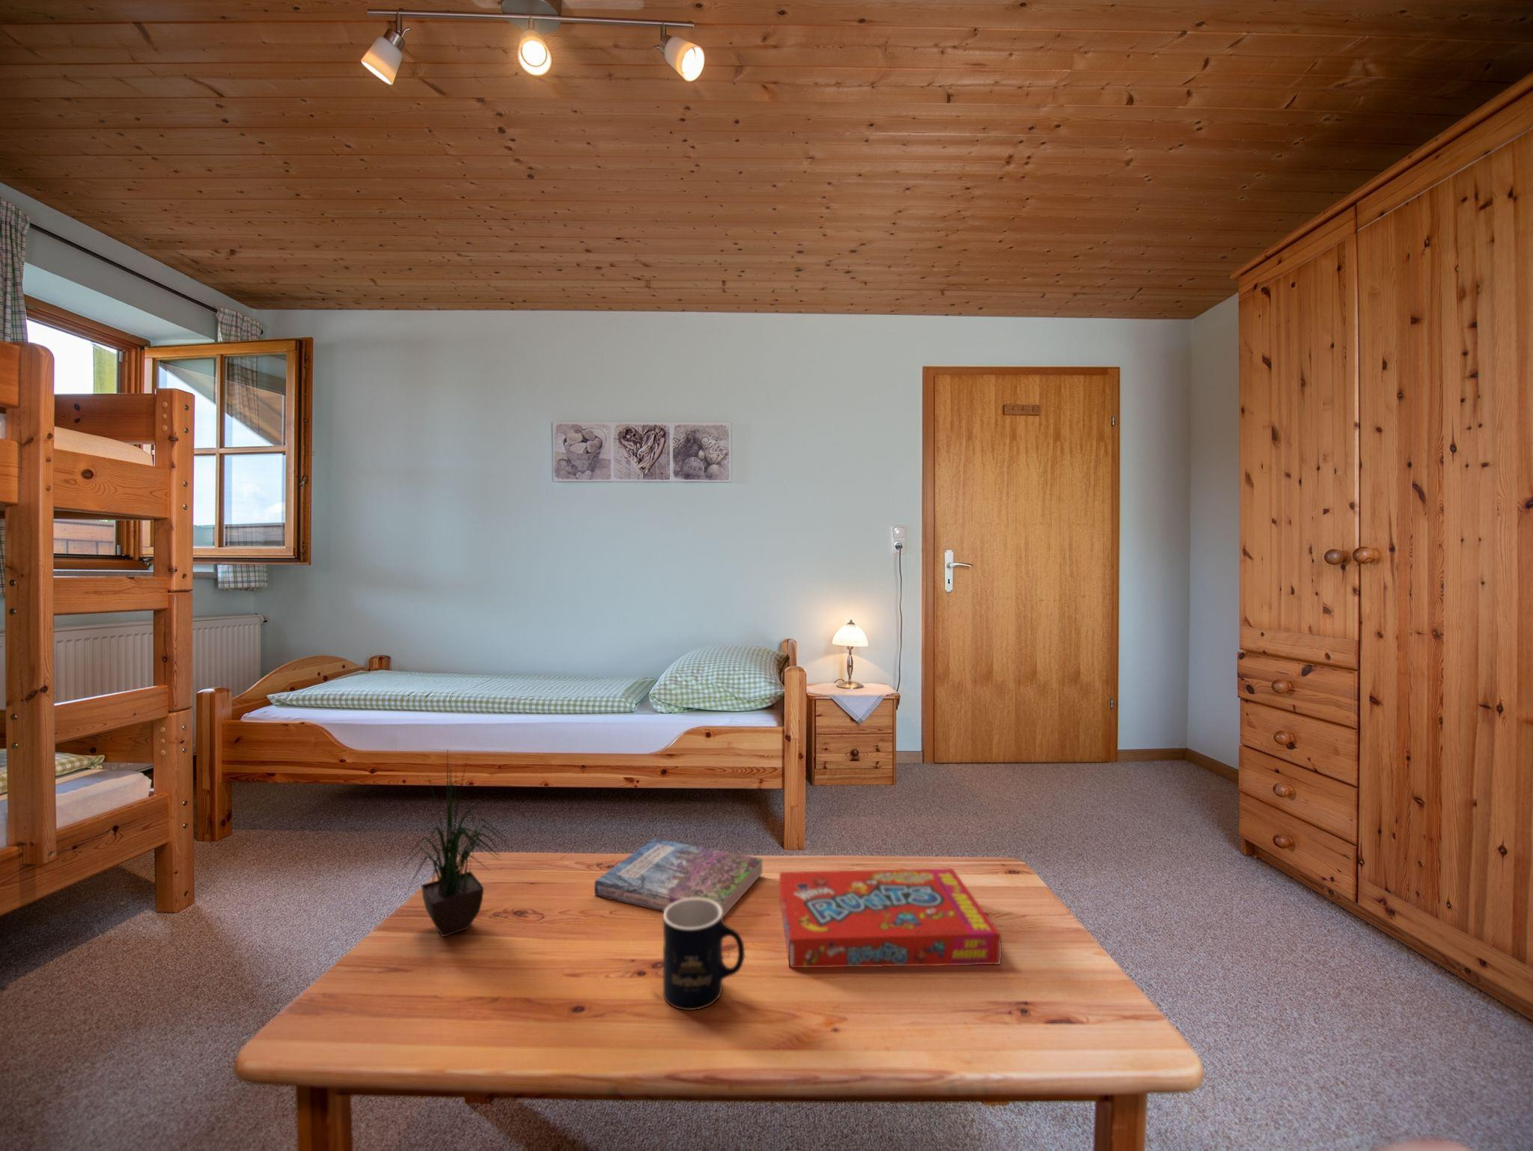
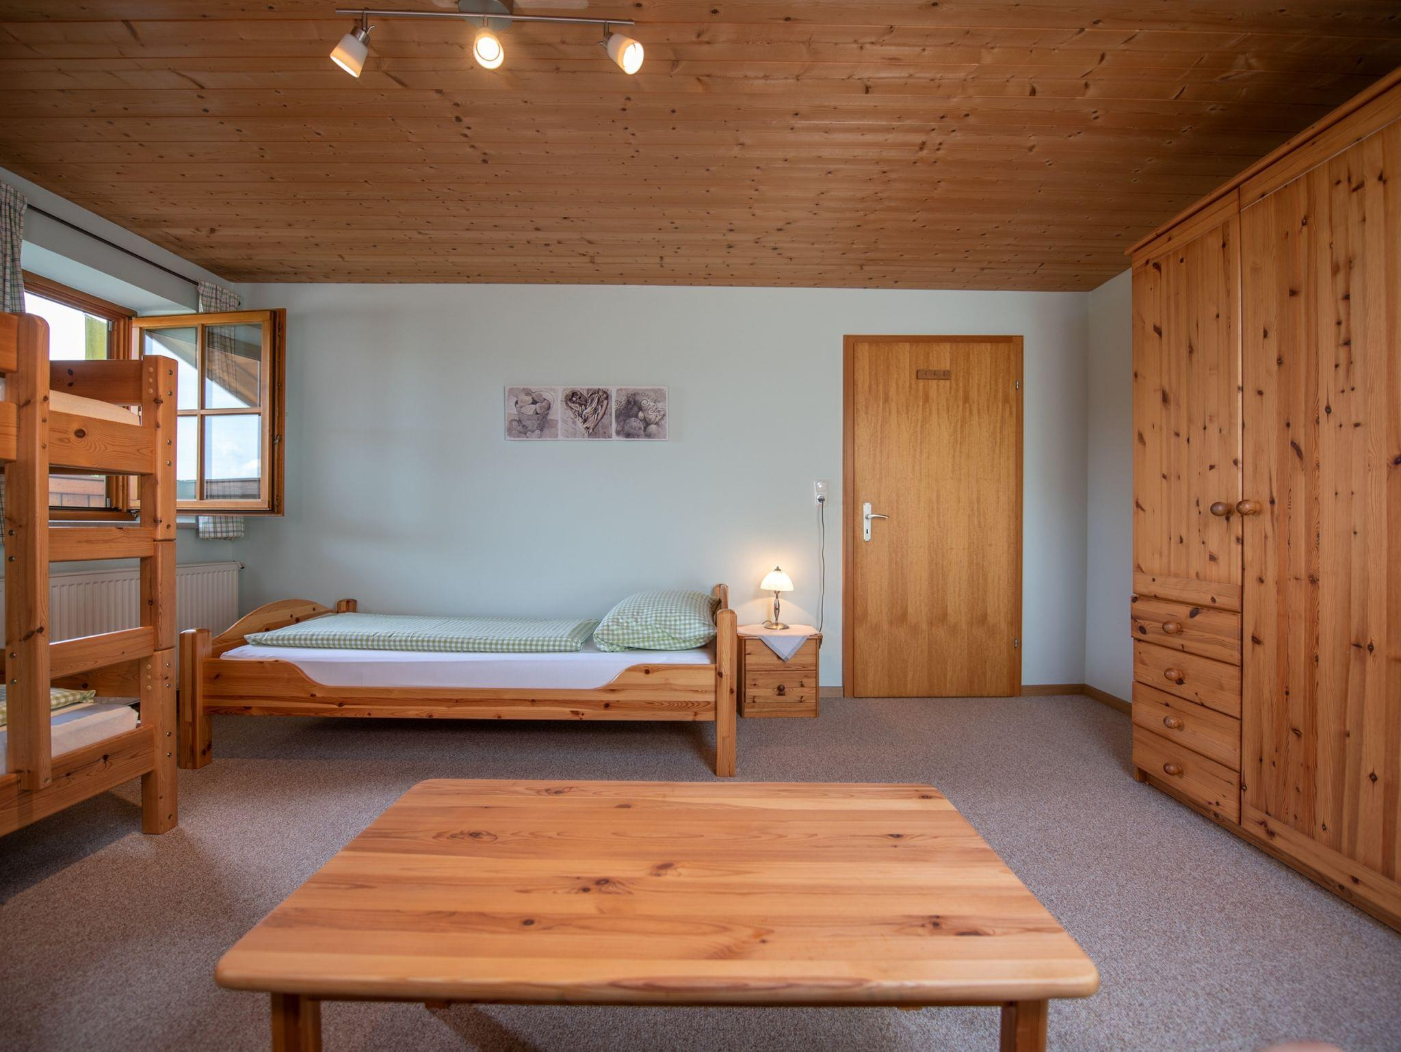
- snack box (879, 913)
- potted plant (457, 829)
- book (681, 877)
- mug (702, 950)
